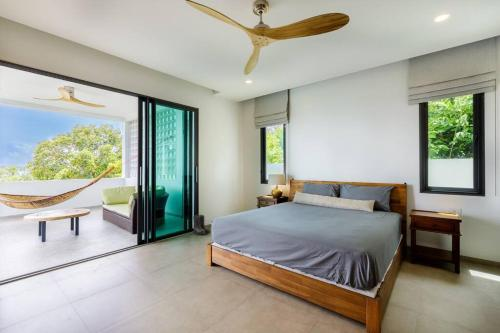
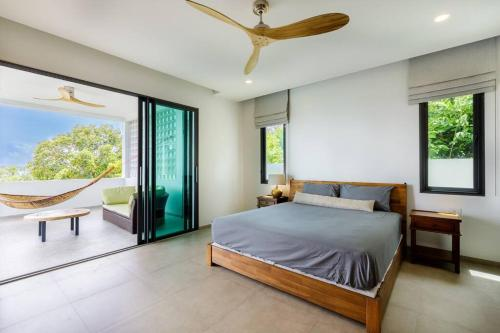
- boots (201, 224)
